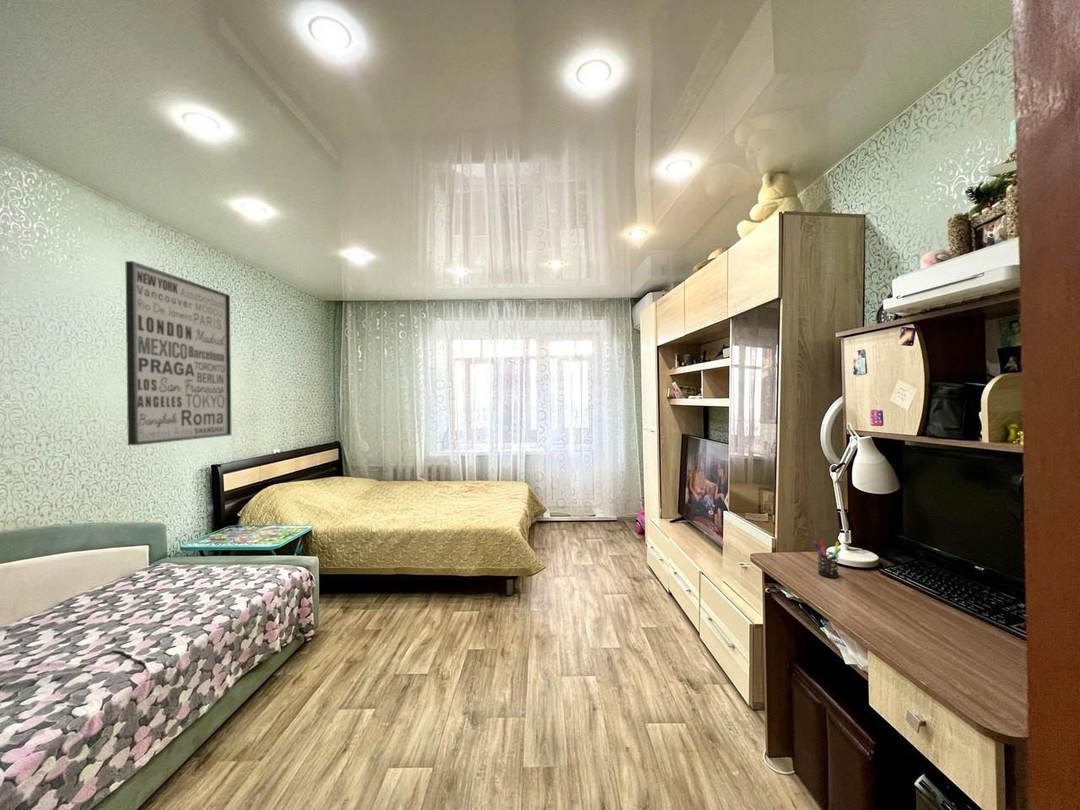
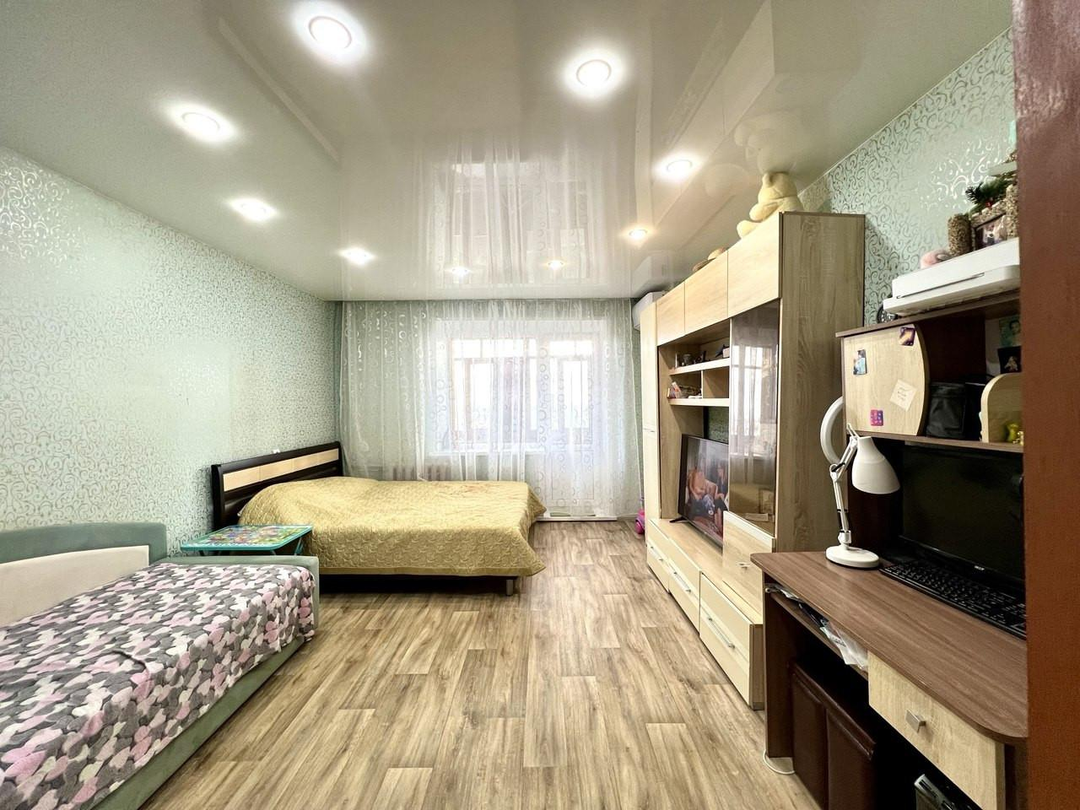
- wall art (185, 360)
- pen holder (829, 557)
